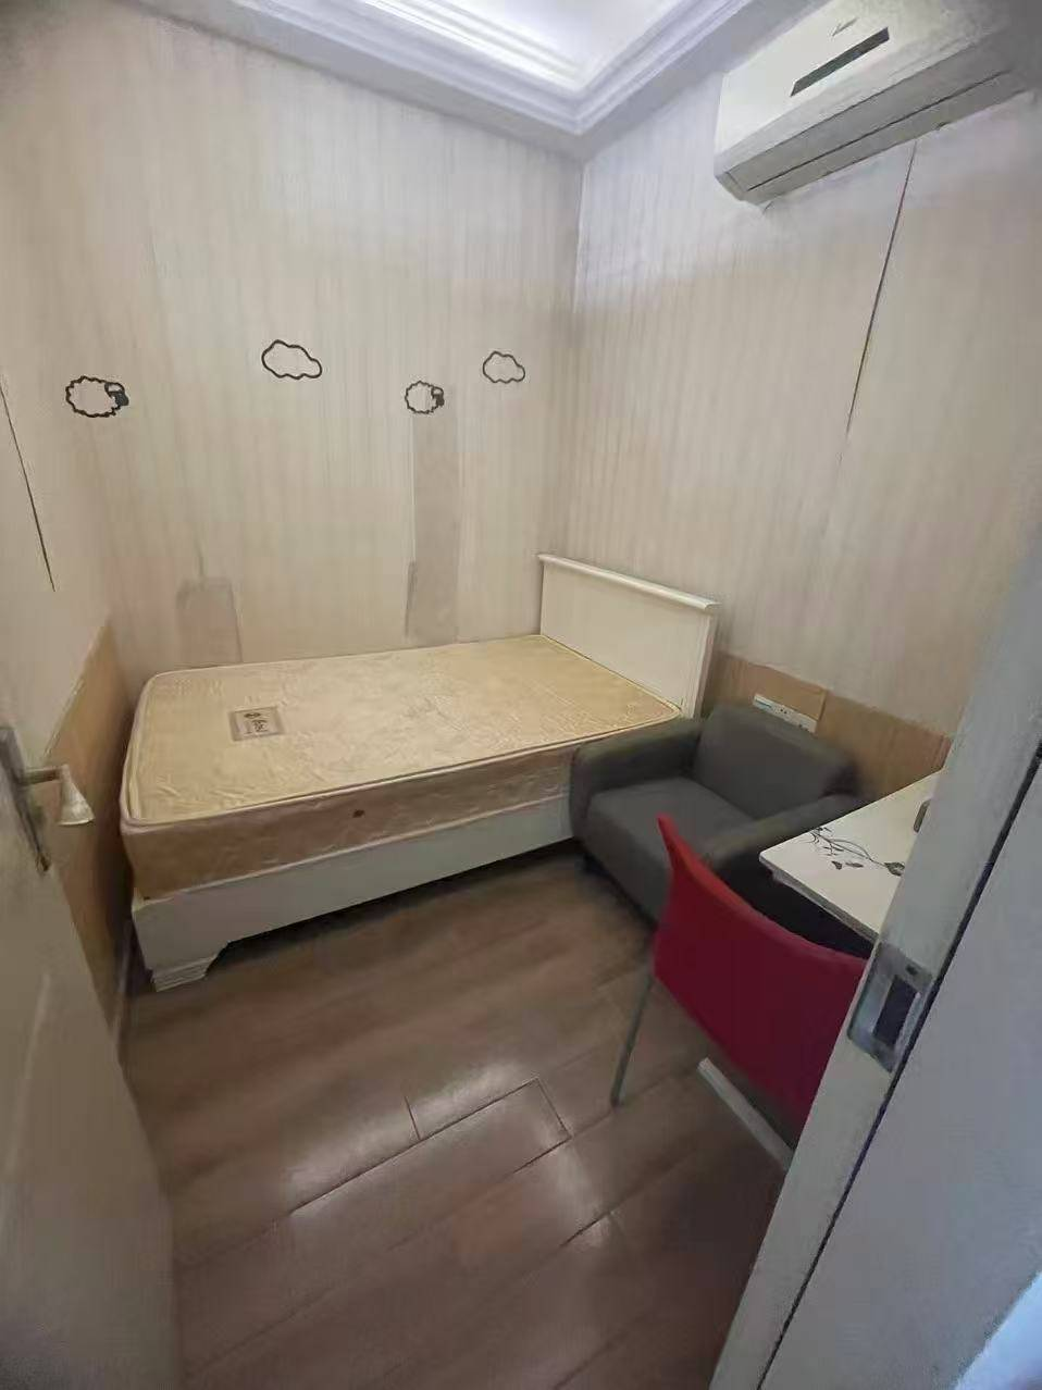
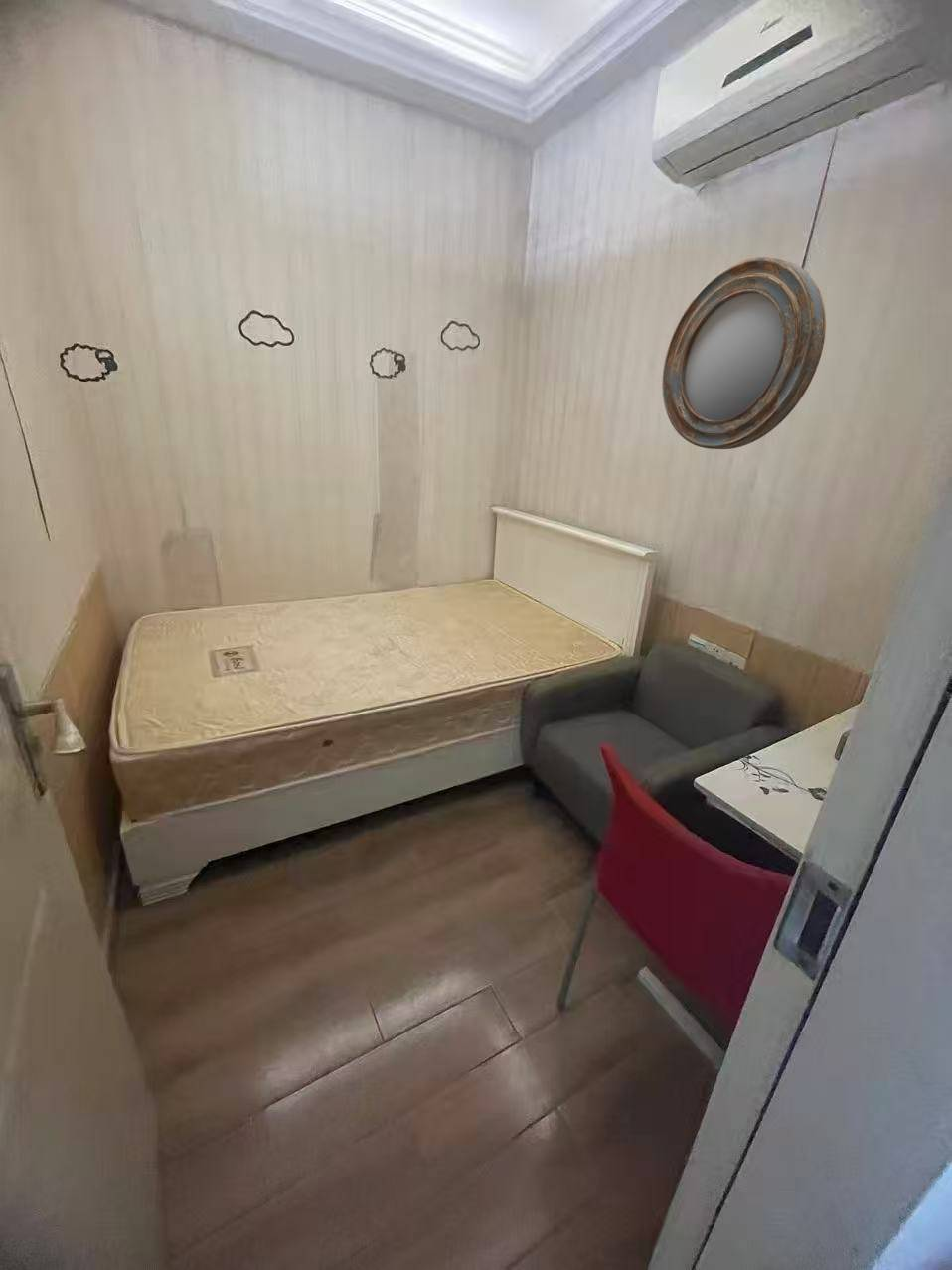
+ home mirror (731, 360)
